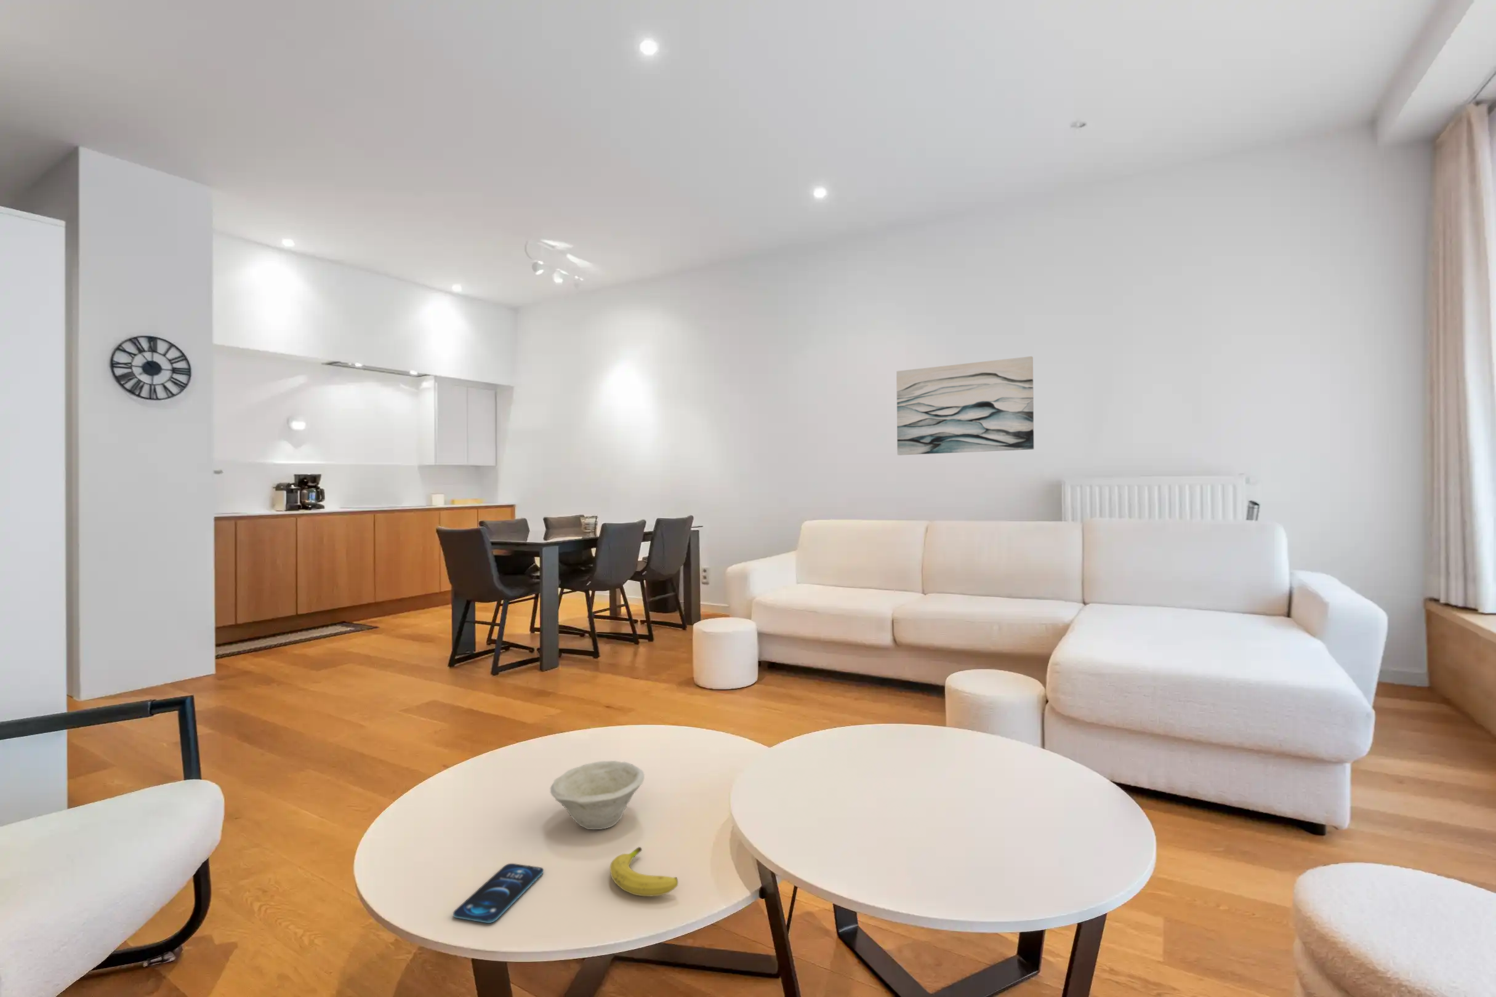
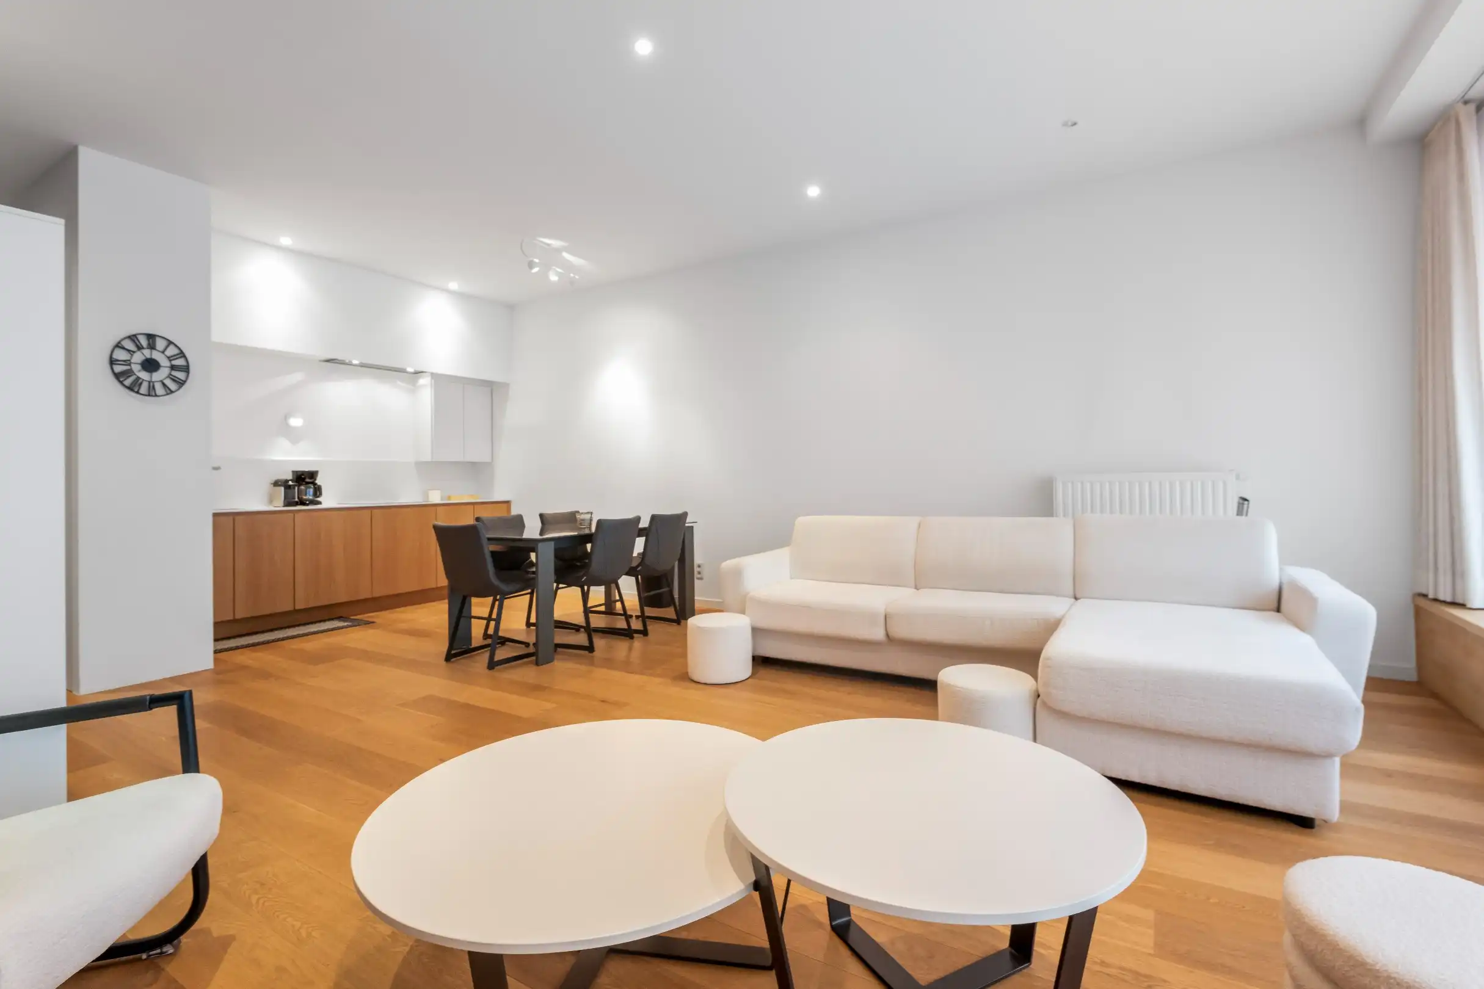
- smartphone (501, 891)
- wall art (962, 408)
- bowl (598, 798)
- fruit (642, 873)
